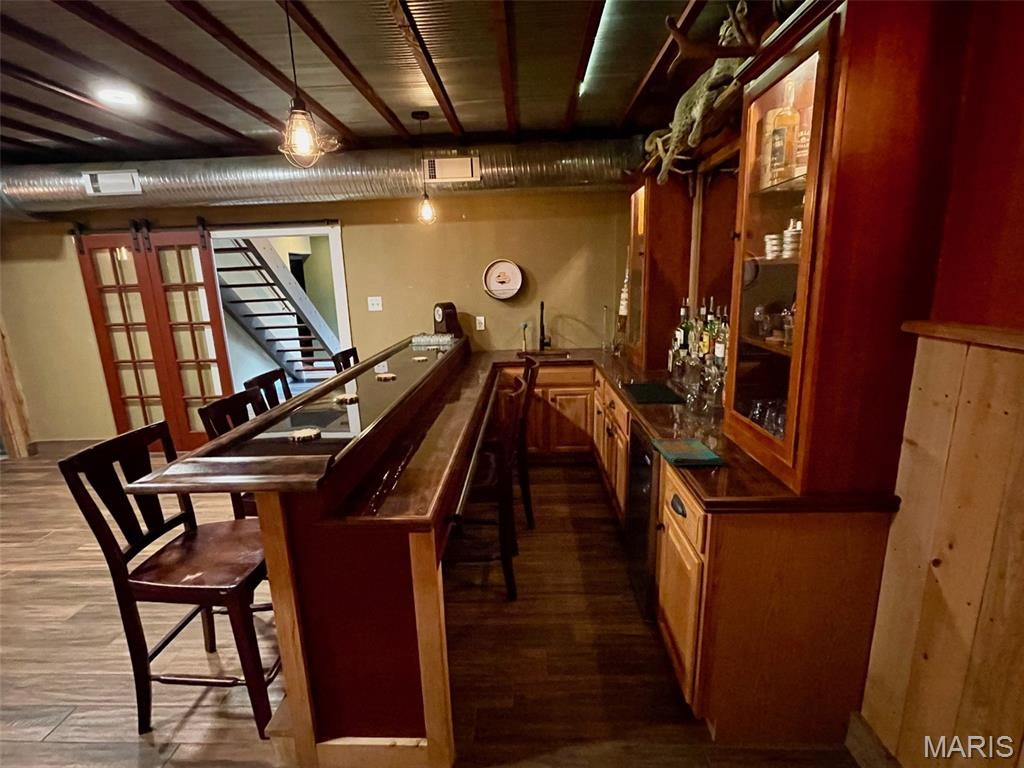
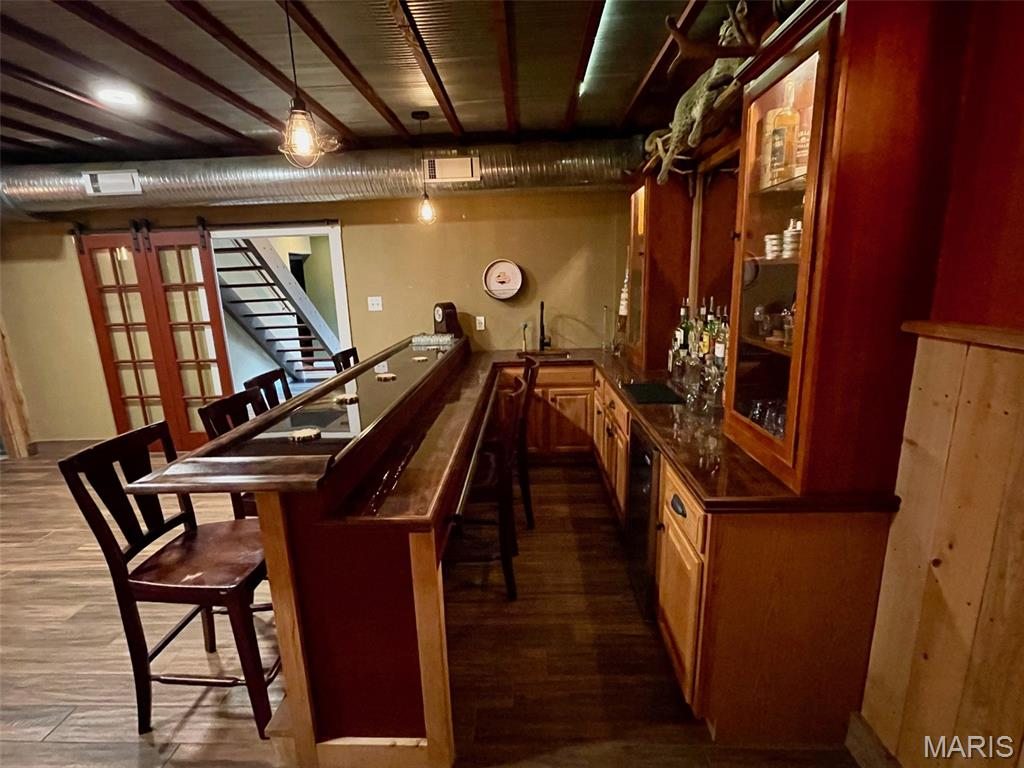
- dish towel (684, 449)
